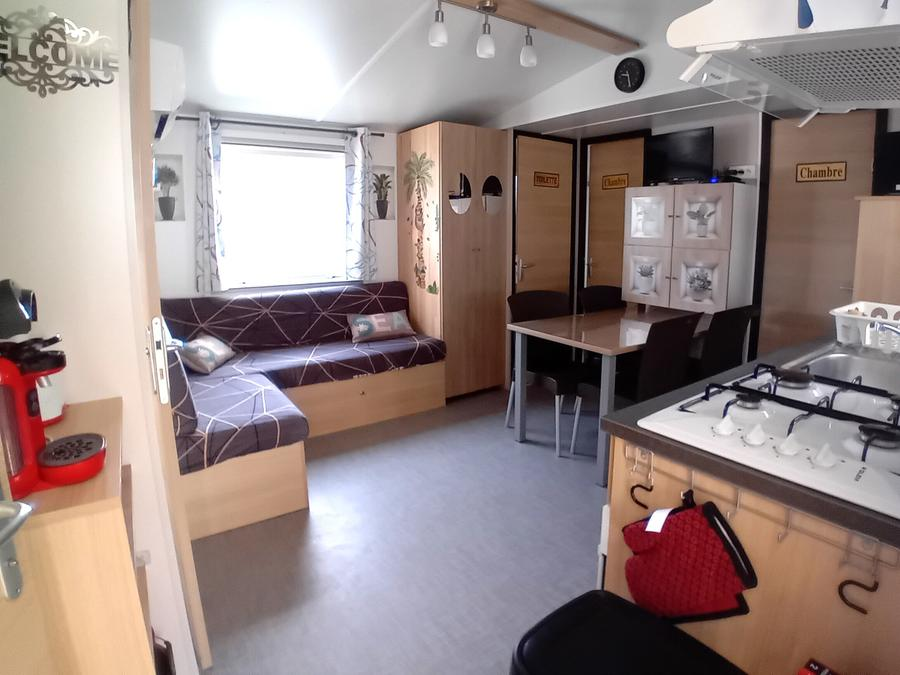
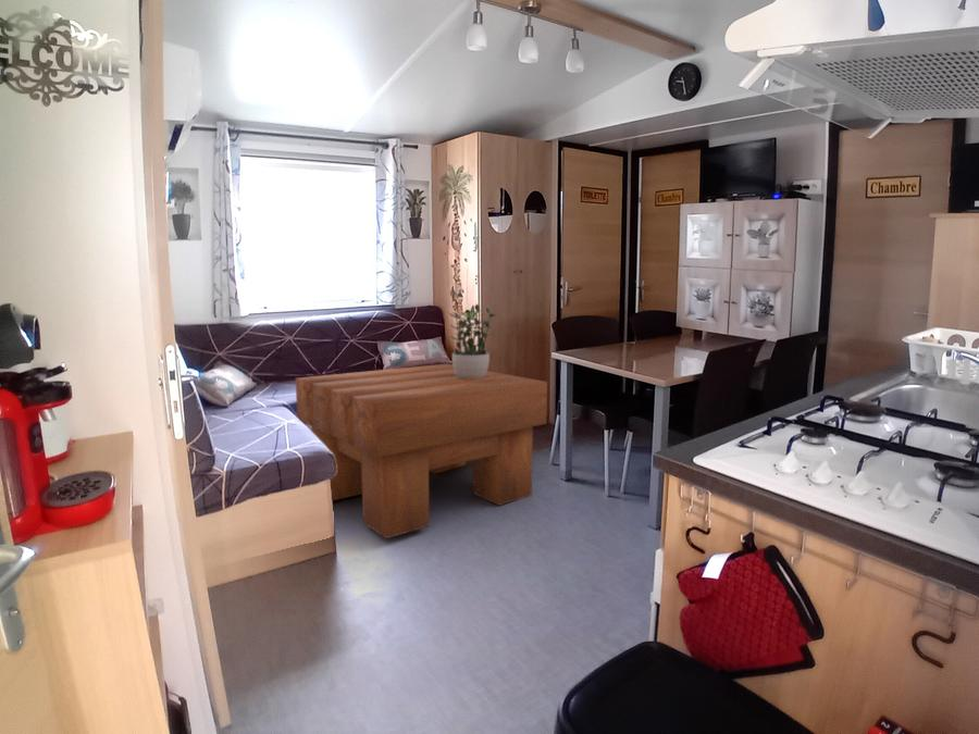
+ potted plant (473, 340)
+ coffee table (420, 436)
